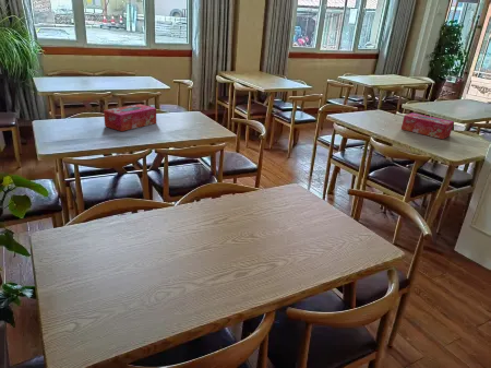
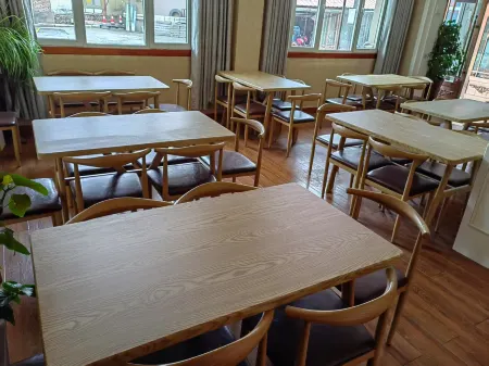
- tissue box (131, 117)
- tissue box (427, 124)
